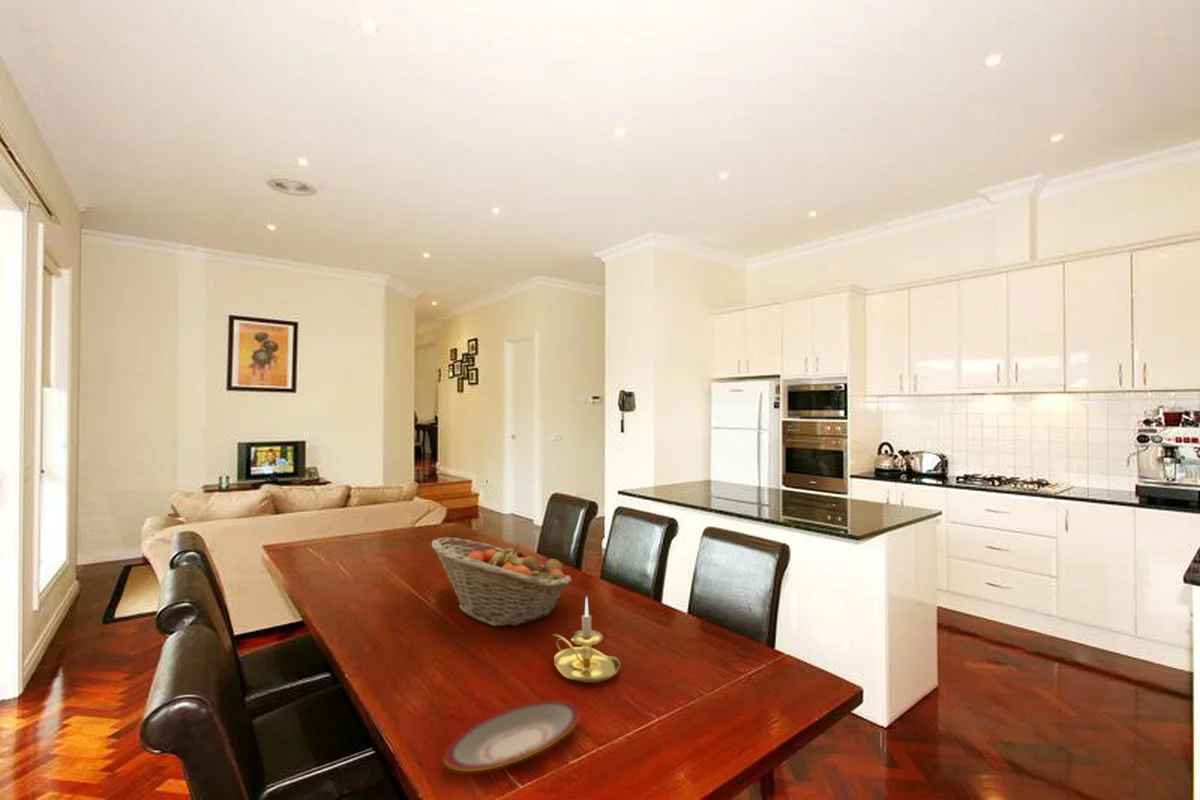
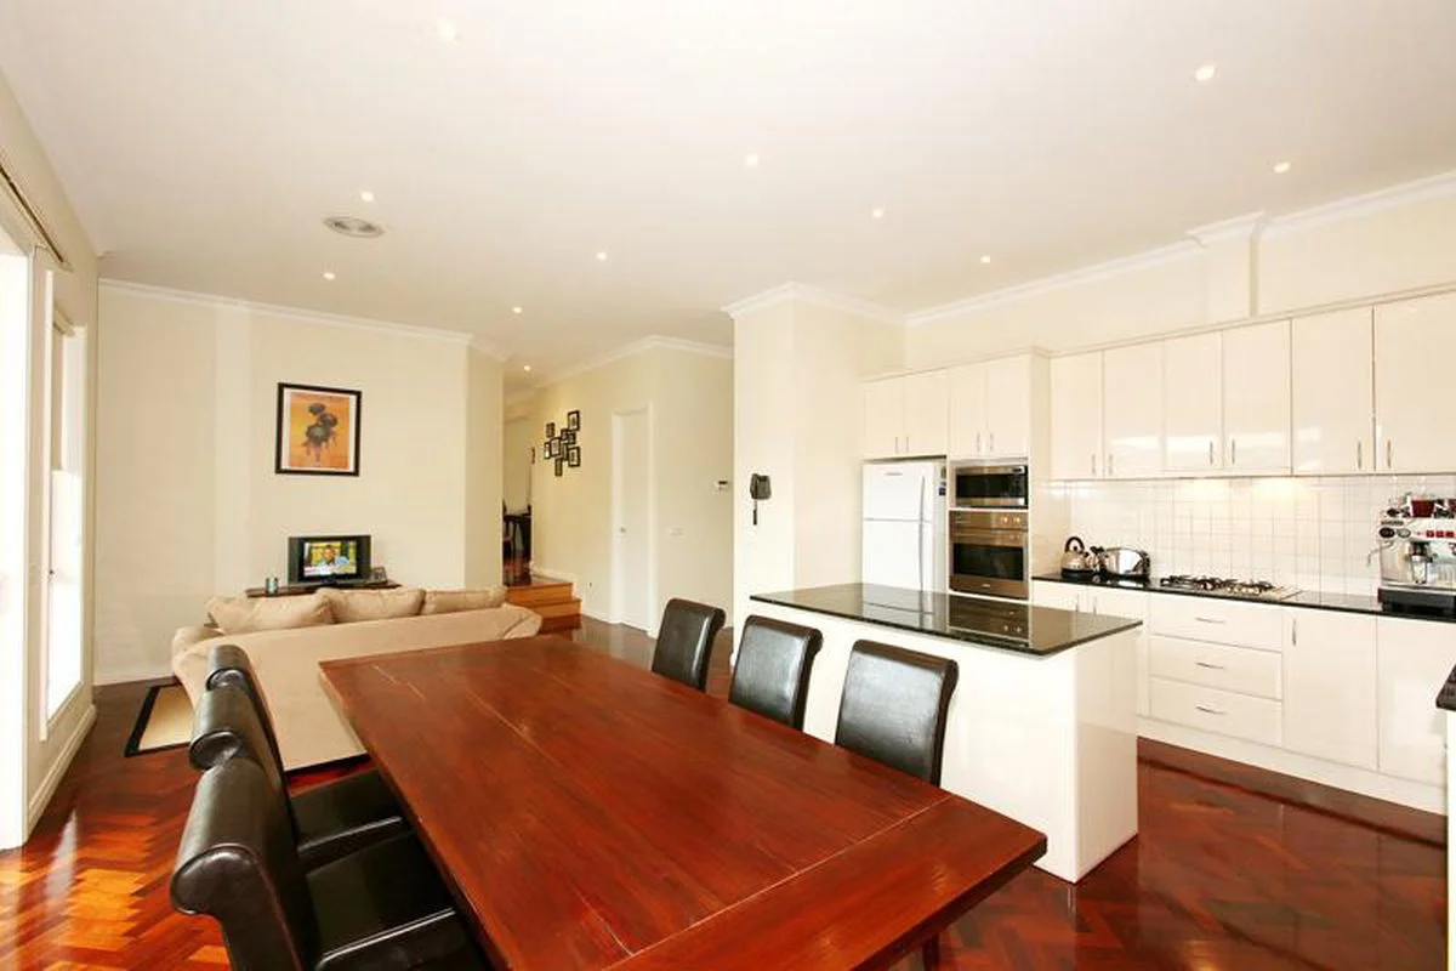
- fruit basket (500, 572)
- plate (516, 737)
- candle holder (582, 631)
